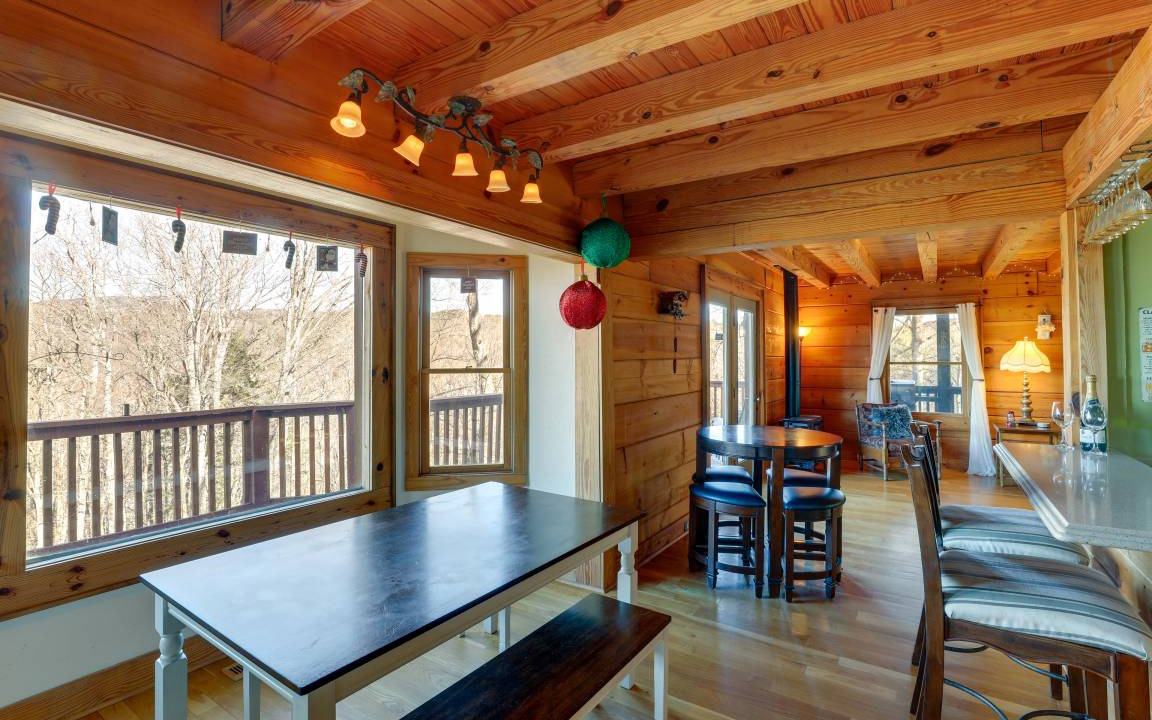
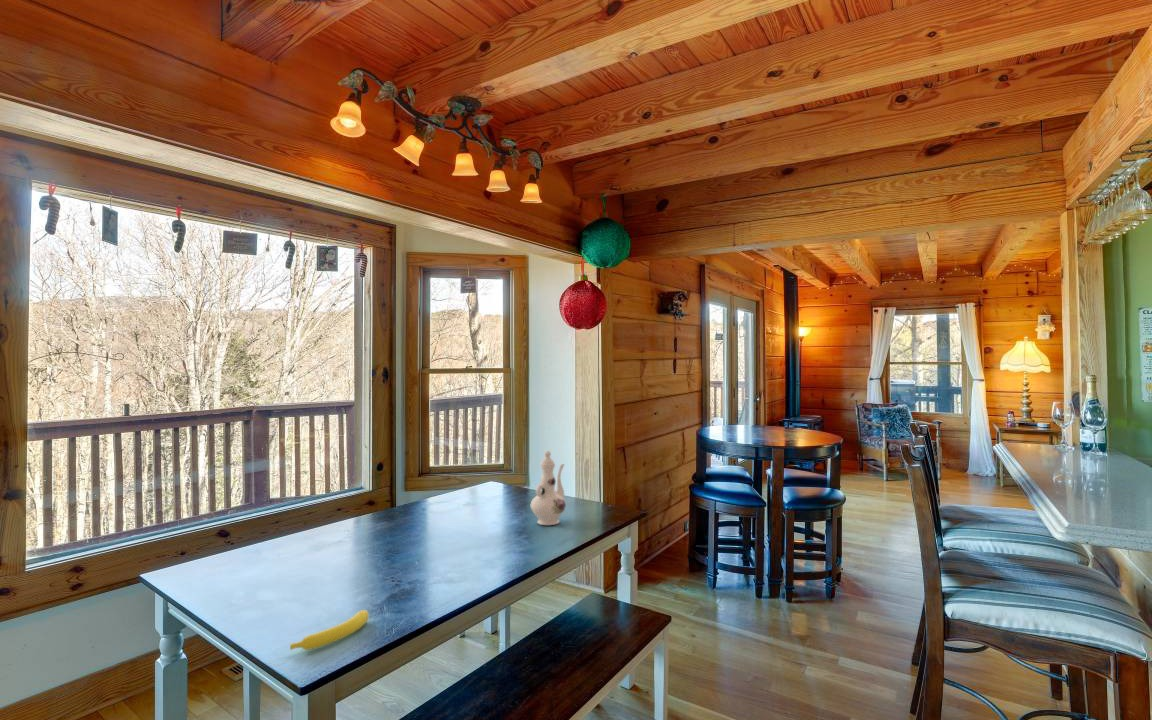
+ banana (334, 630)
+ chinaware (551, 485)
